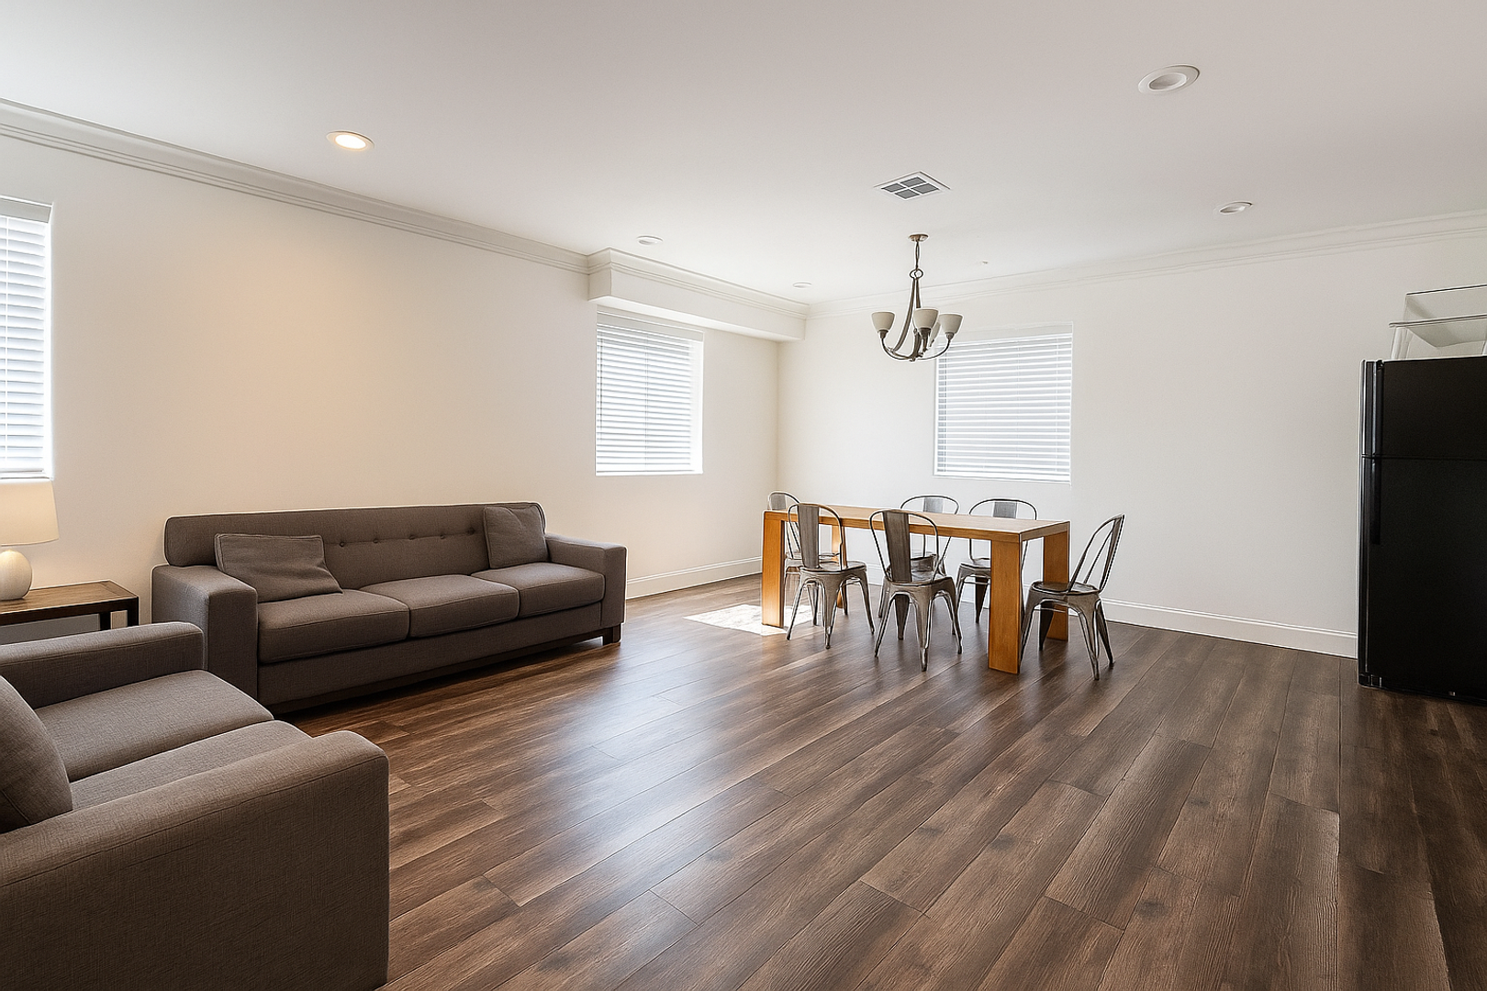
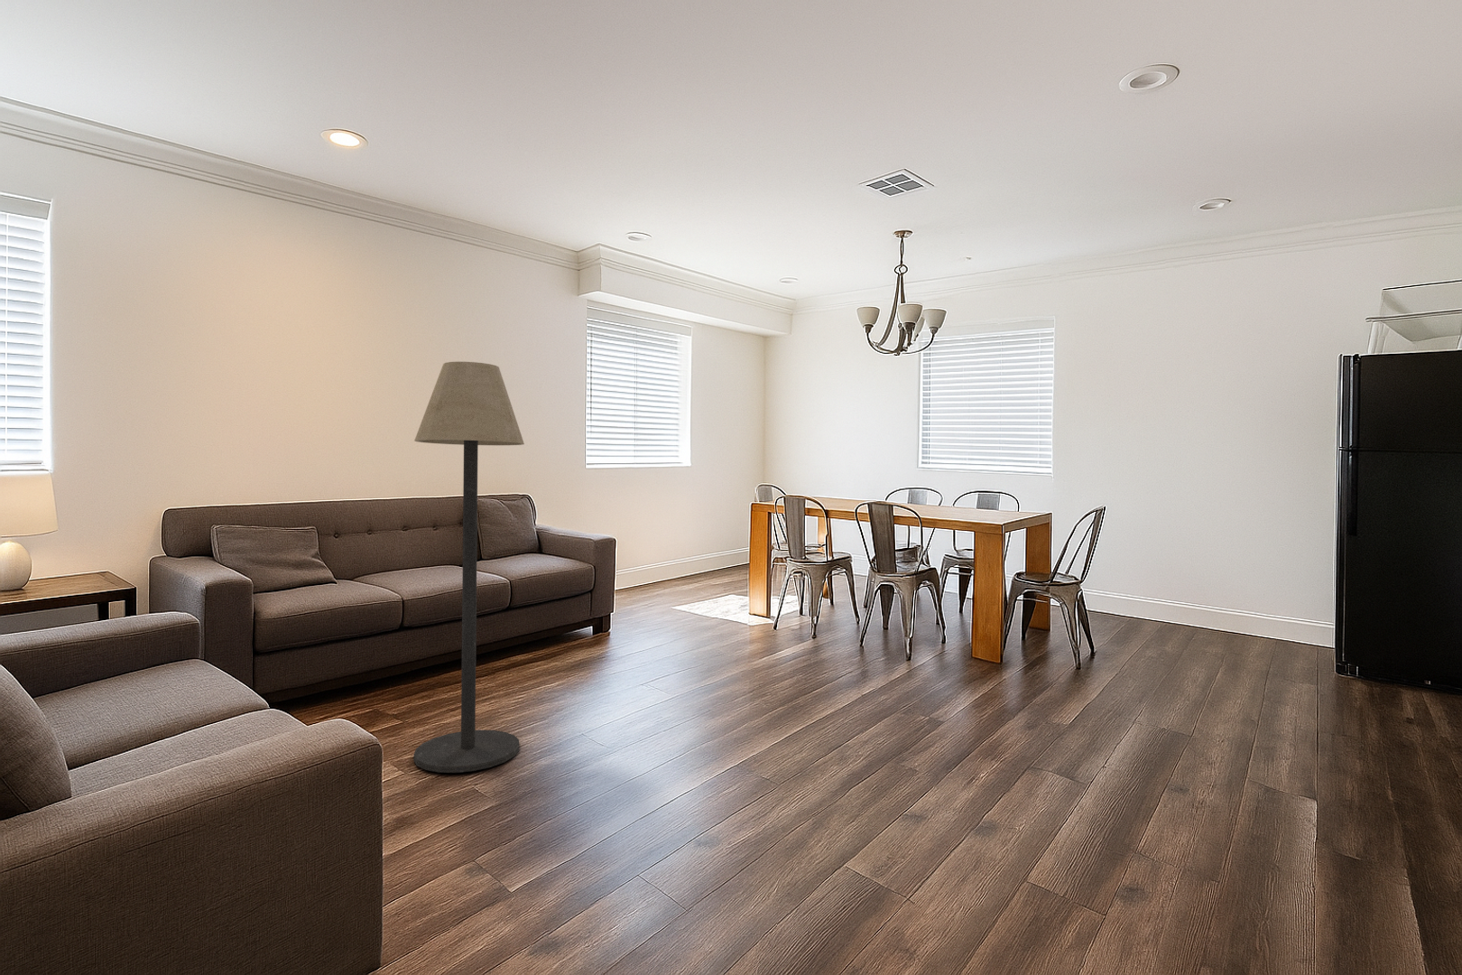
+ floor lamp (469, 559)
